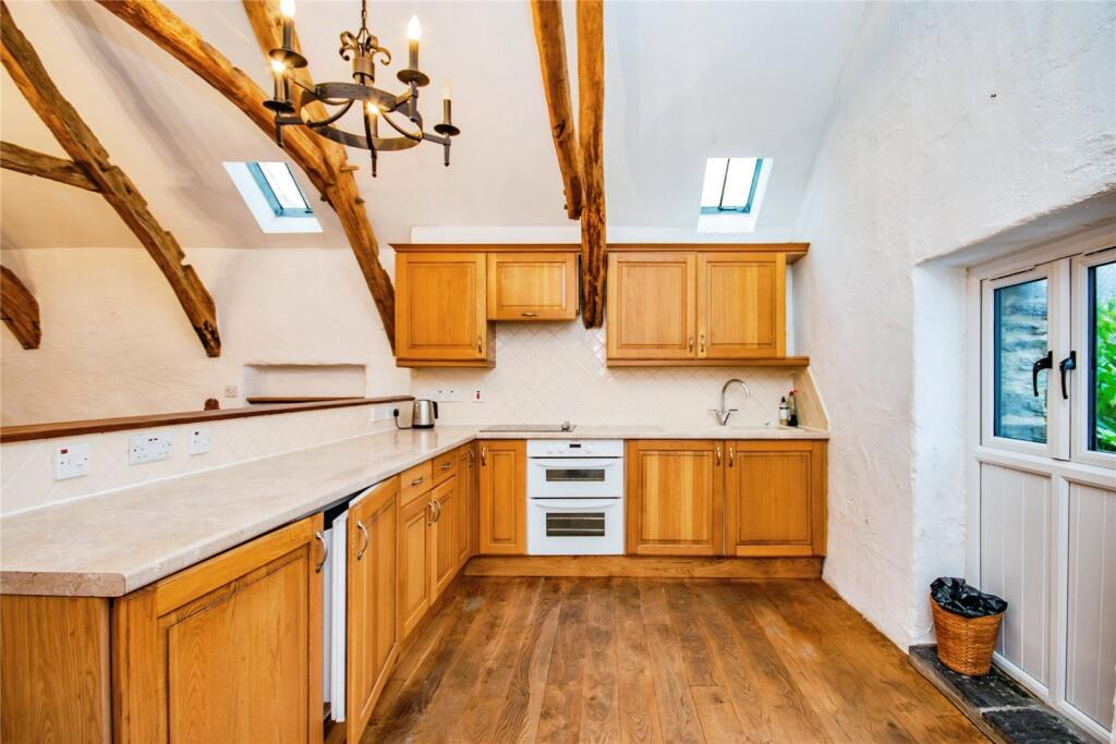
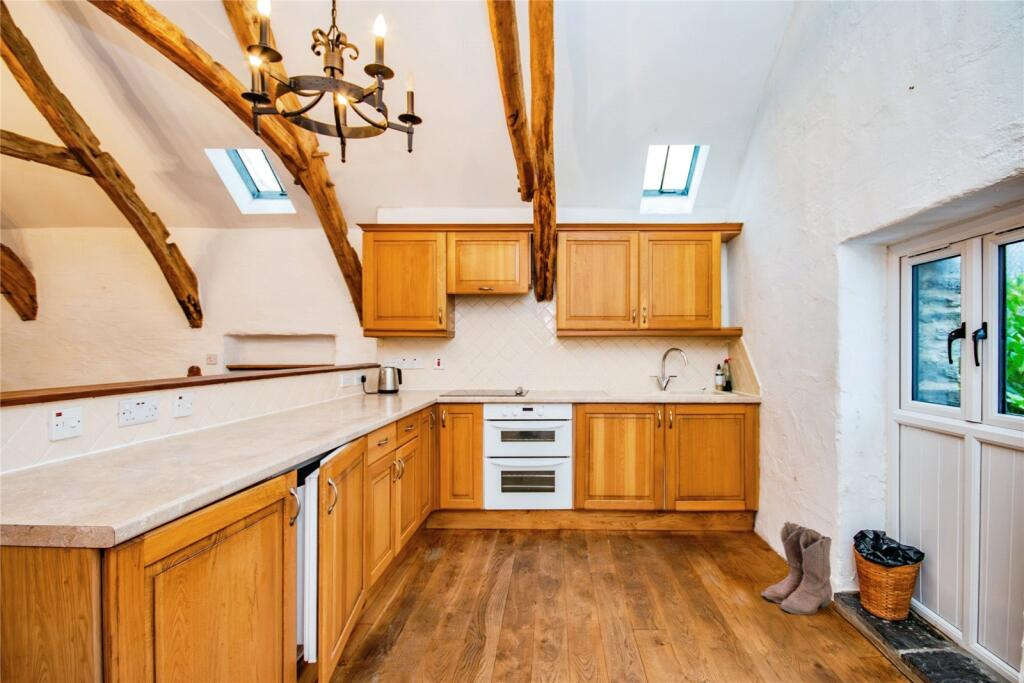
+ boots (797, 564)
